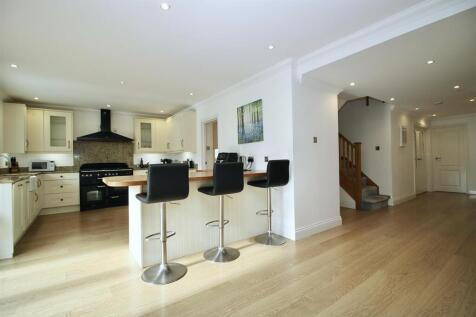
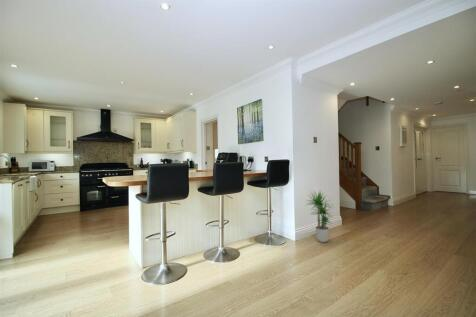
+ potted plant (319, 215)
